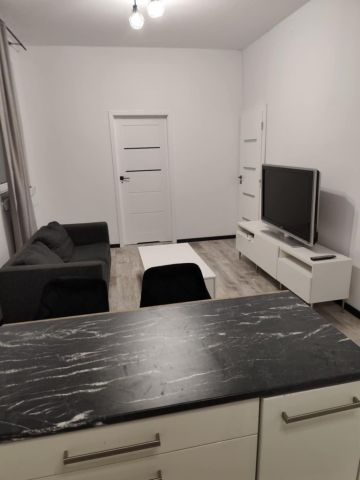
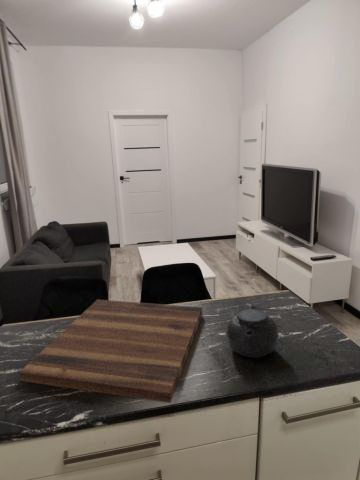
+ cutting board (125, 338)
+ teapot (251, 335)
